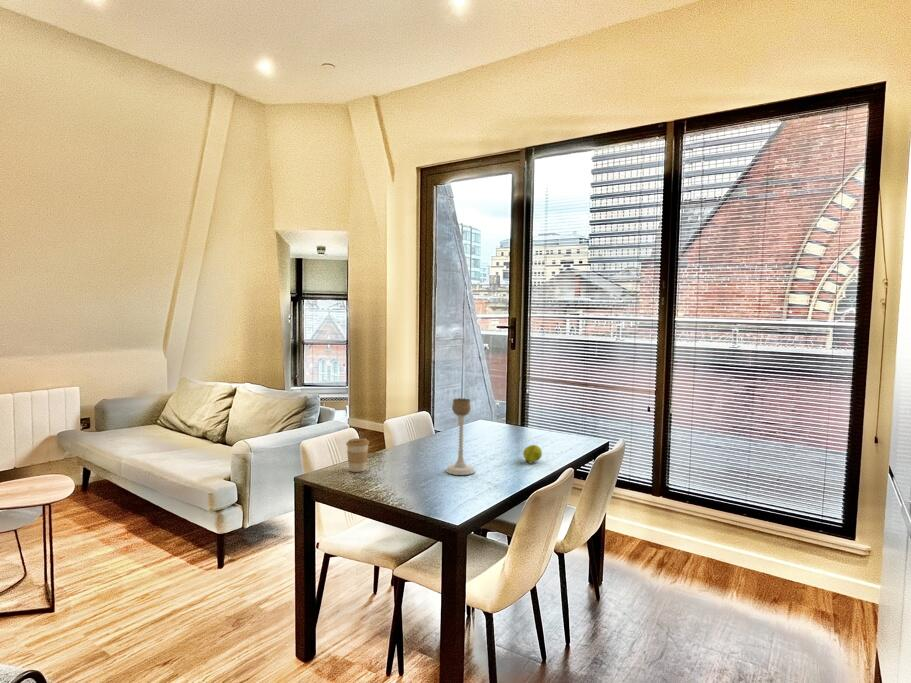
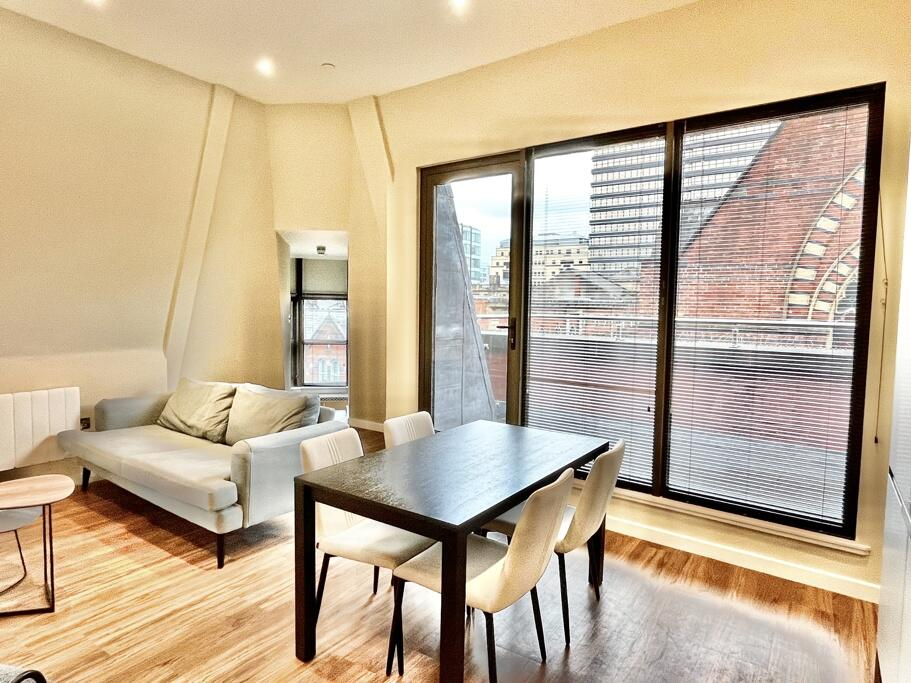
- candle holder (461, 435)
- fruit (530, 453)
- coffee cup (357, 453)
